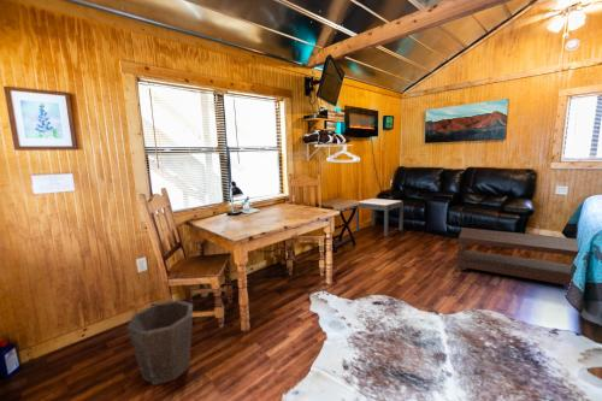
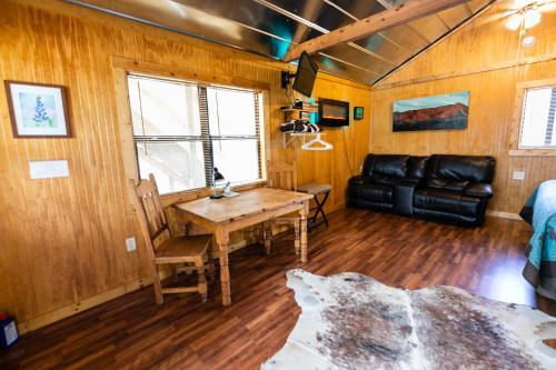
- waste bin (165, 341)
- coffee table (520, 258)
- side table (373, 216)
